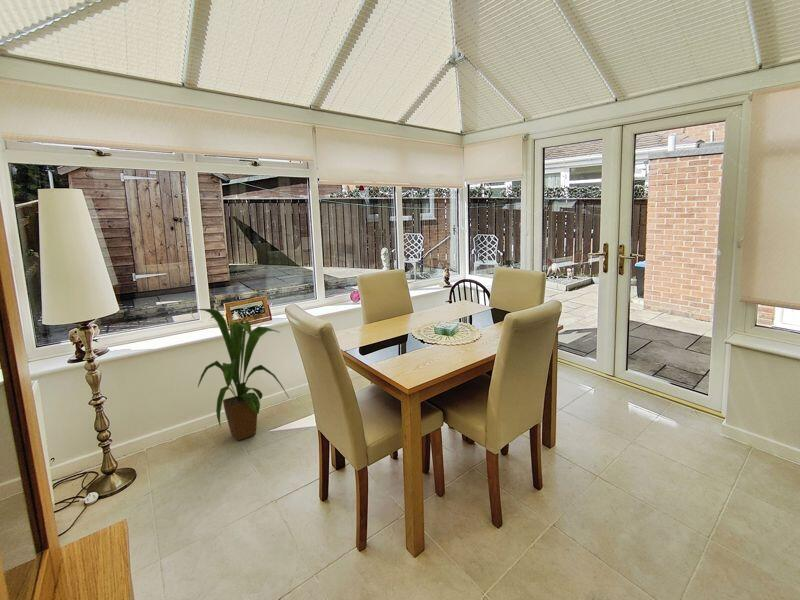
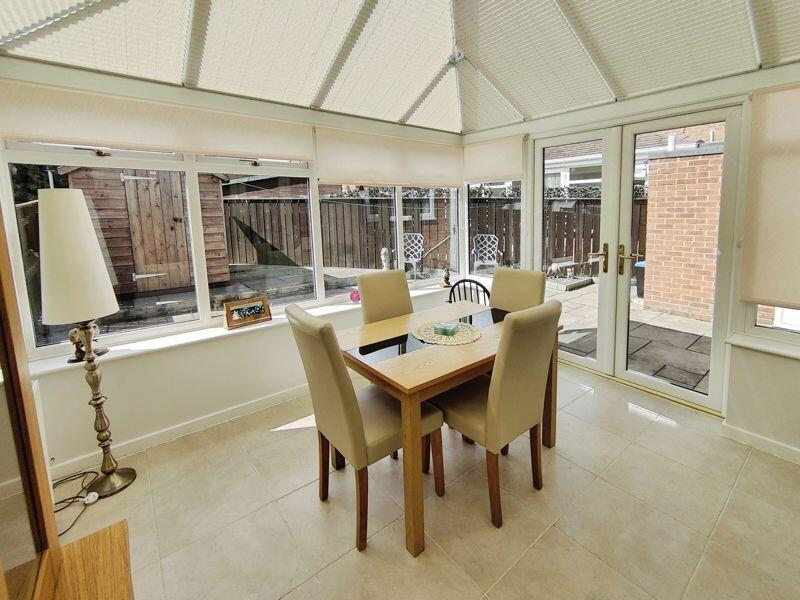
- house plant (247, 366)
